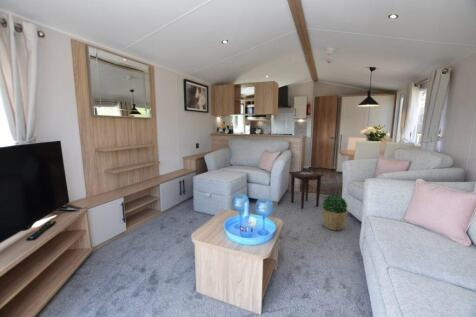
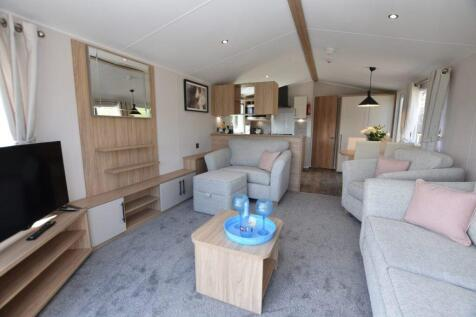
- side table (304, 188)
- potted plant (334, 211)
